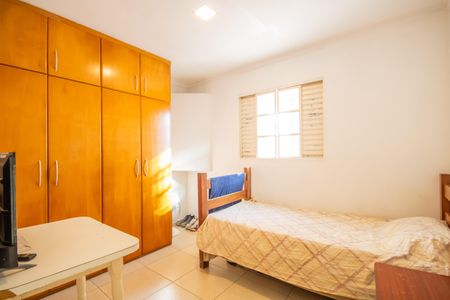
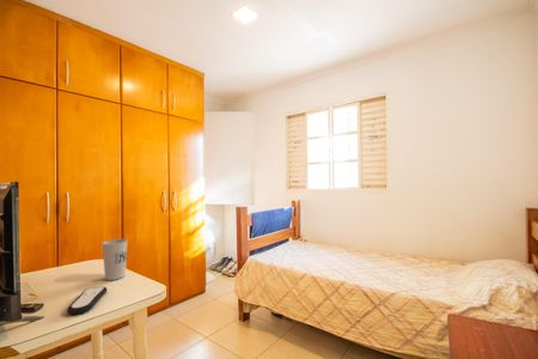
+ cup (115, 258)
+ remote control (87, 298)
